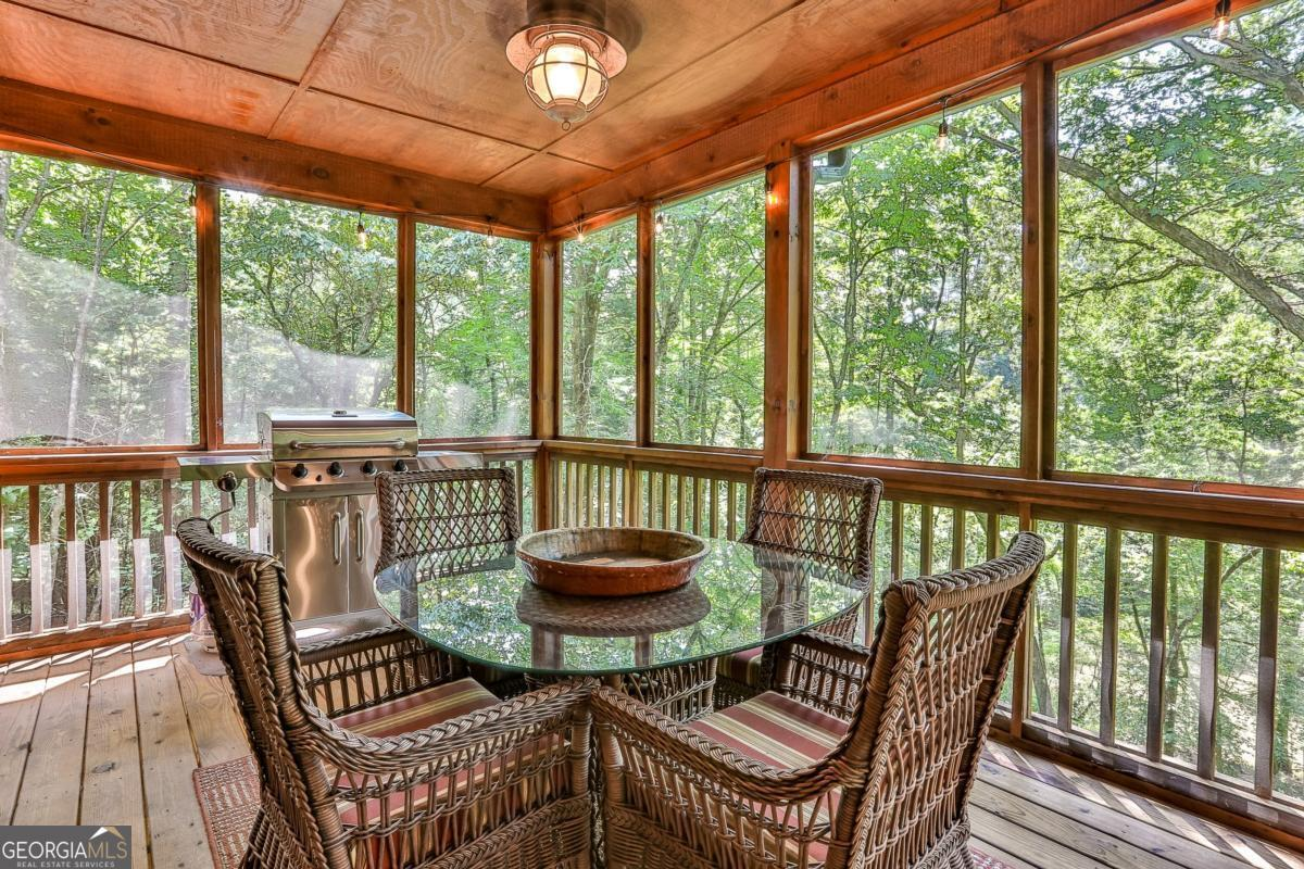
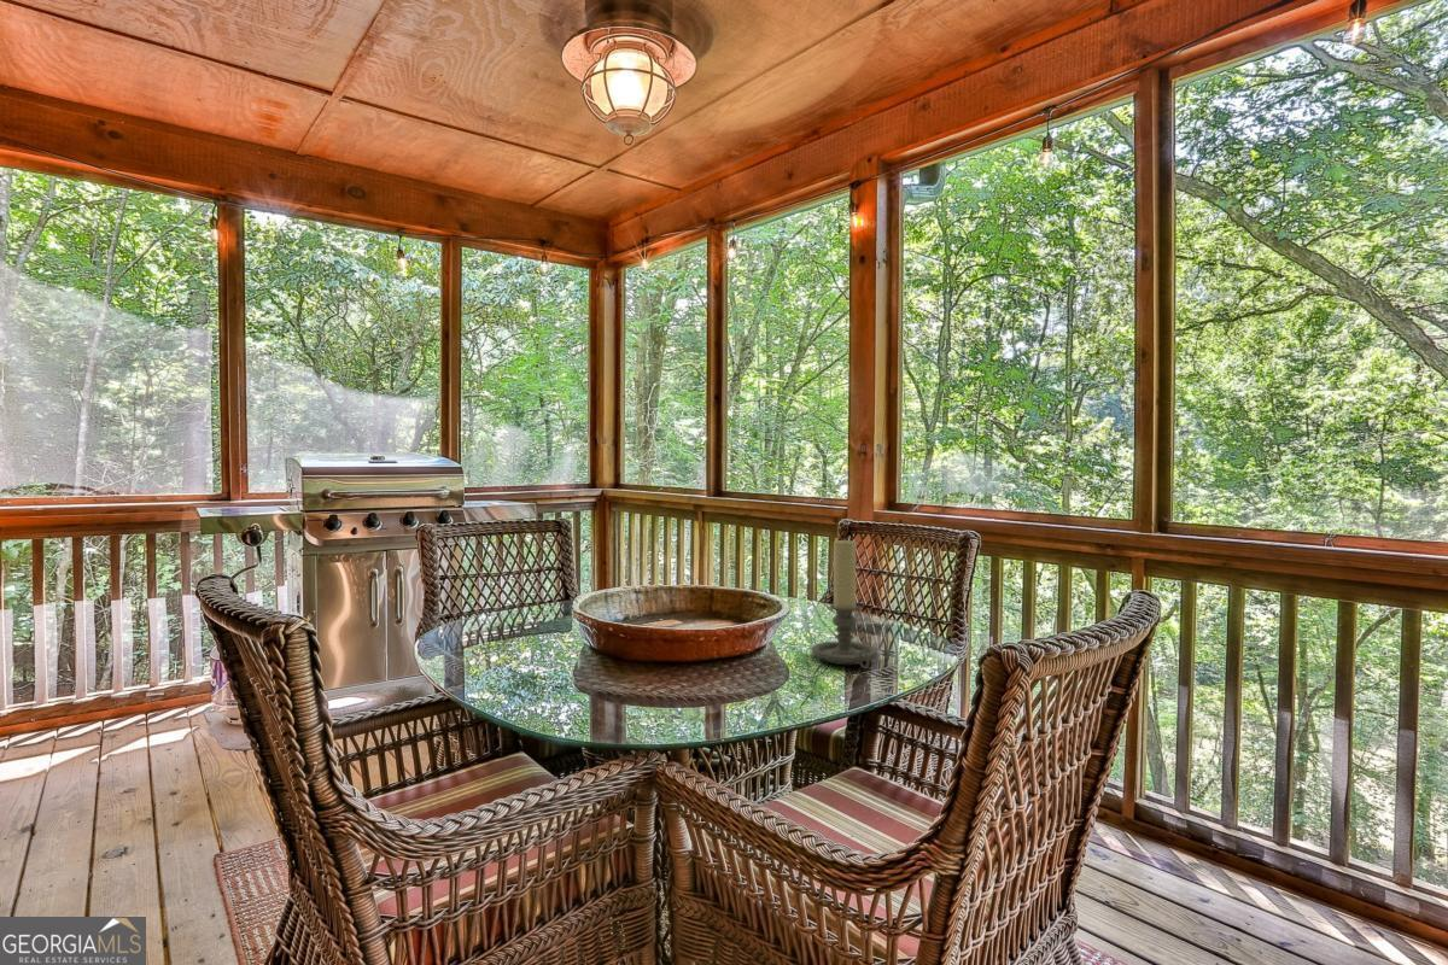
+ candle holder (847, 600)
